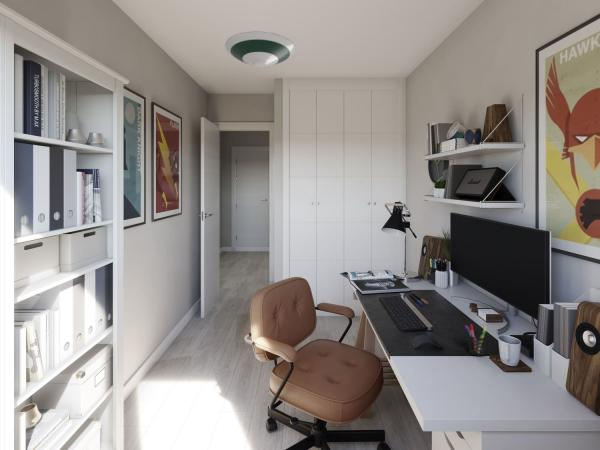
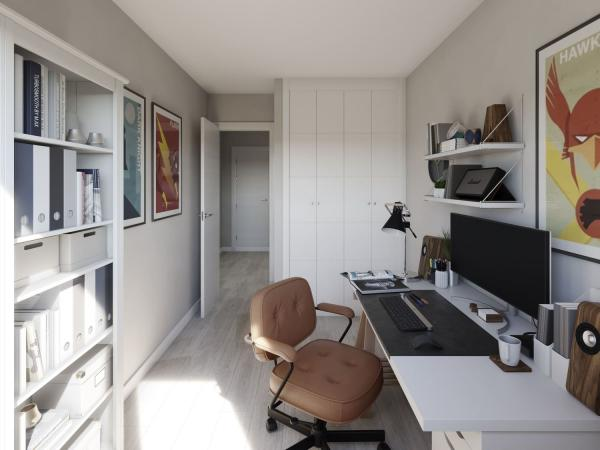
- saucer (260, 56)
- pen holder (477, 338)
